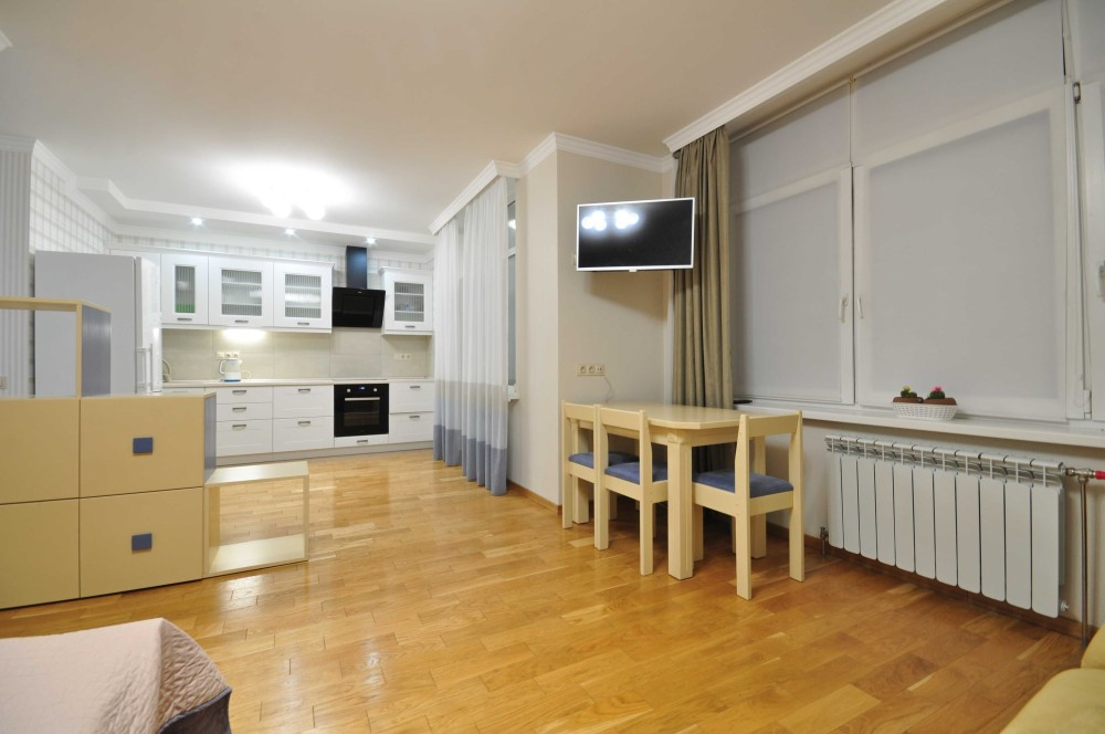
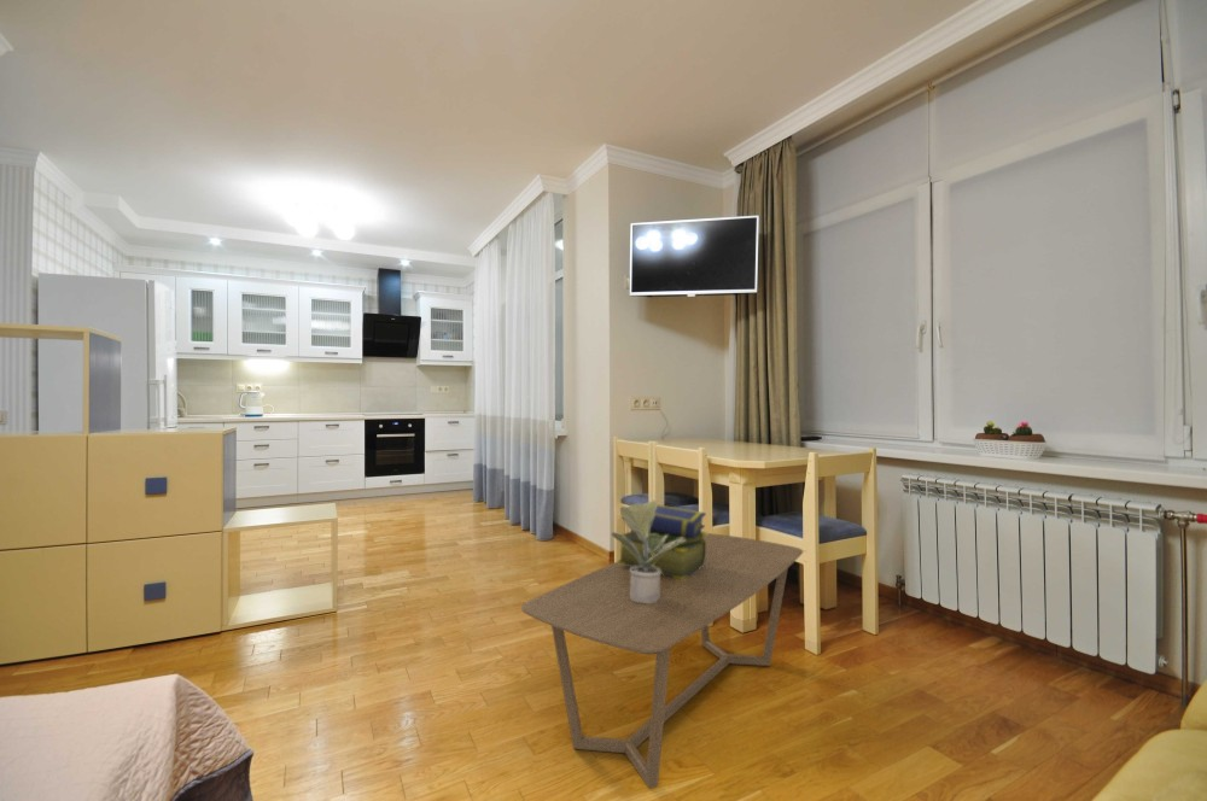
+ potted plant (648, 545)
+ coffee table (684, 636)
+ stack of books (666, 537)
